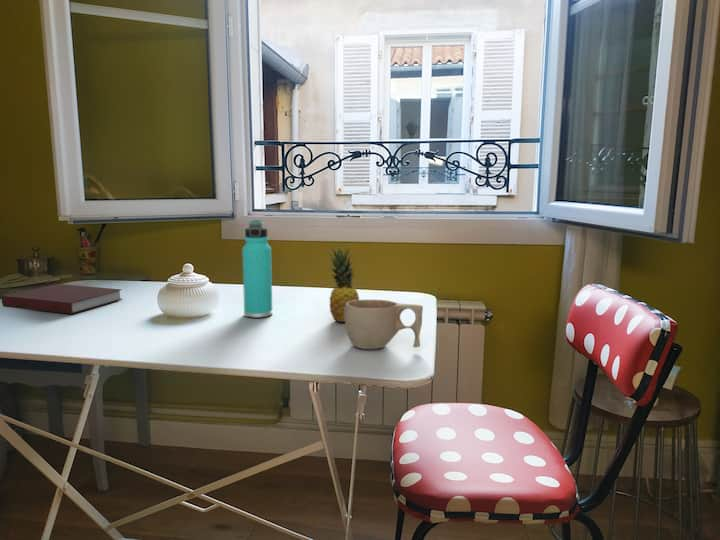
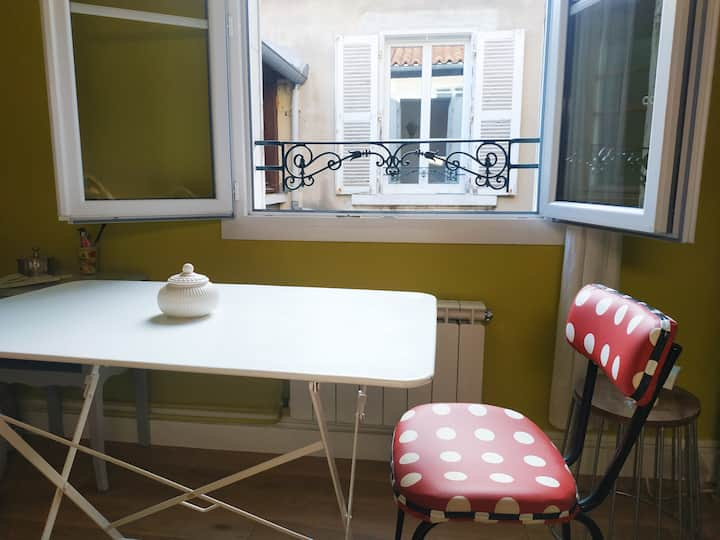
- notebook (63, 297)
- thermos bottle (257, 268)
- fruit (344, 283)
- cup (382, 325)
